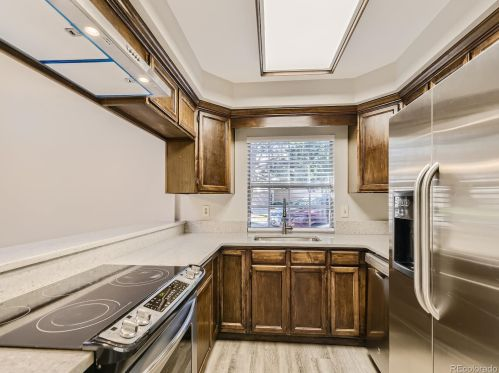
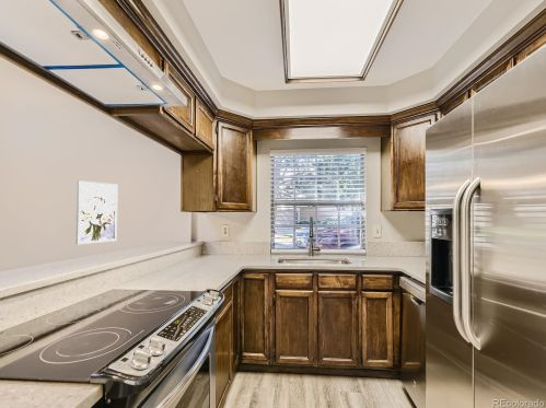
+ wall art (97, 212)
